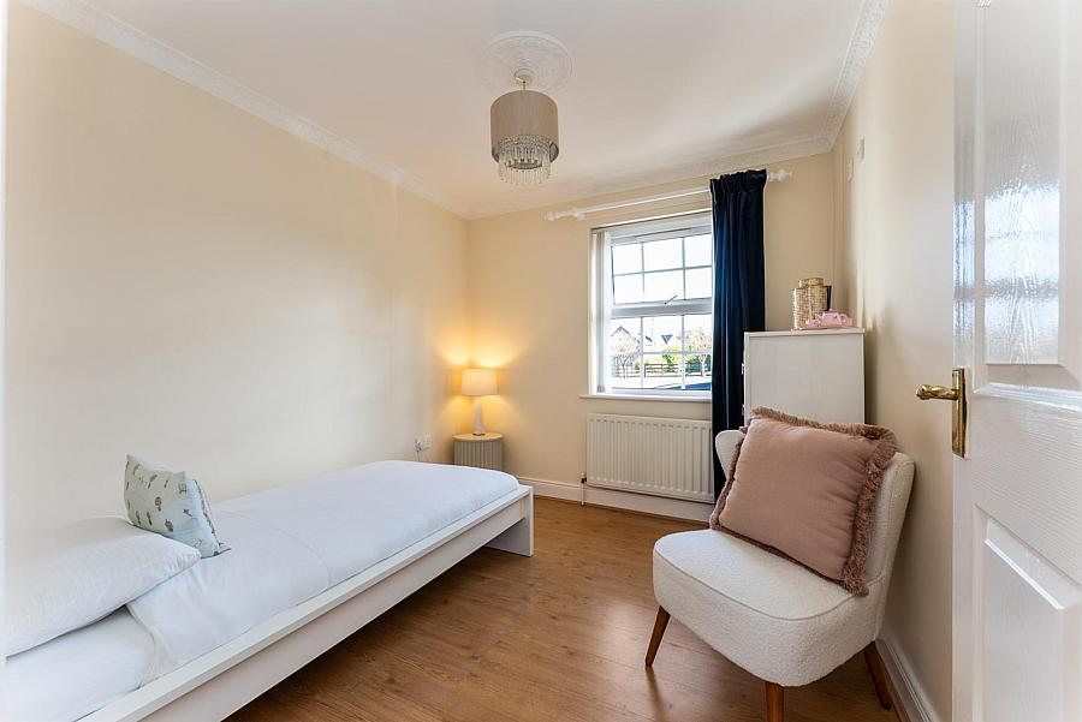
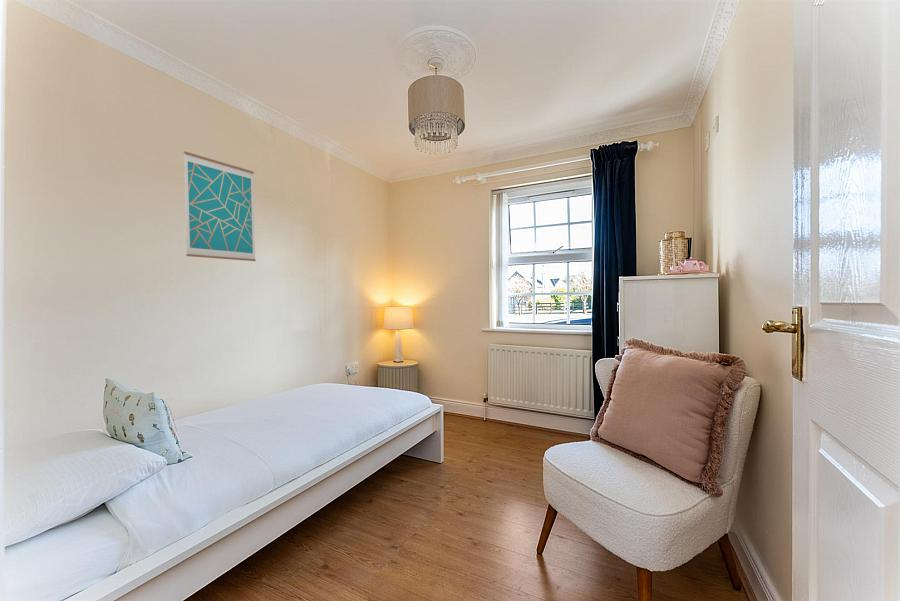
+ wall art (222, 210)
